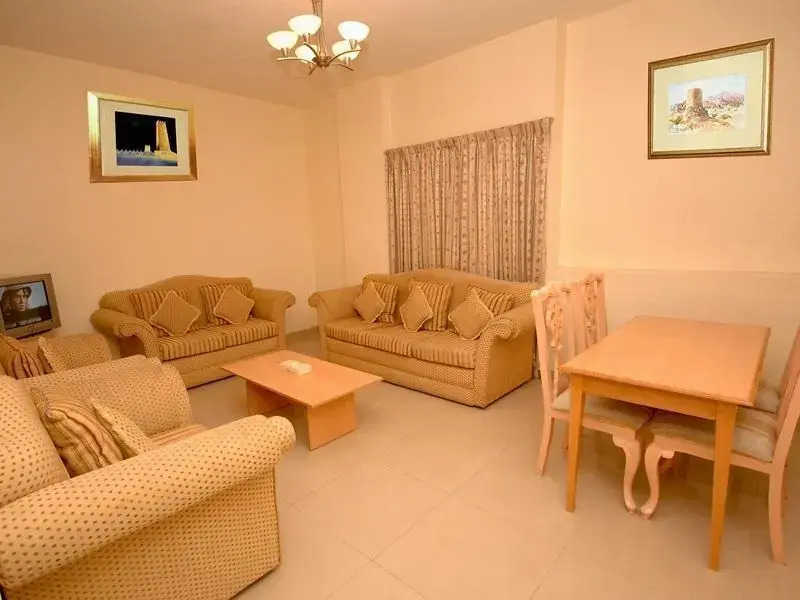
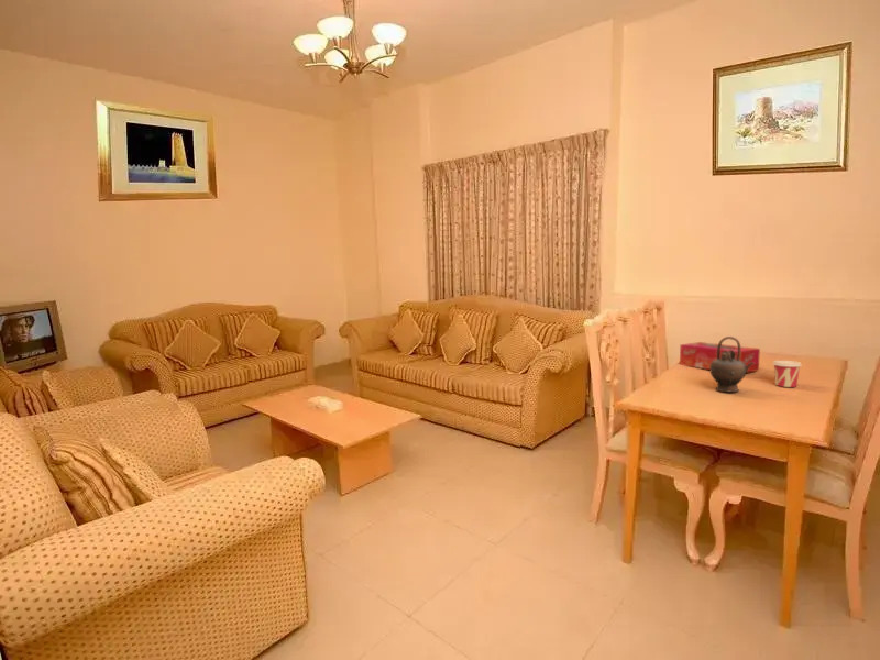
+ teapot (732, 364)
+ cup (787, 373)
+ tissue box (716, 356)
